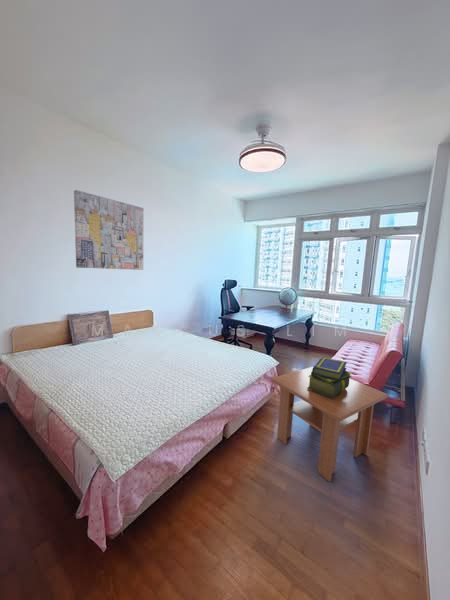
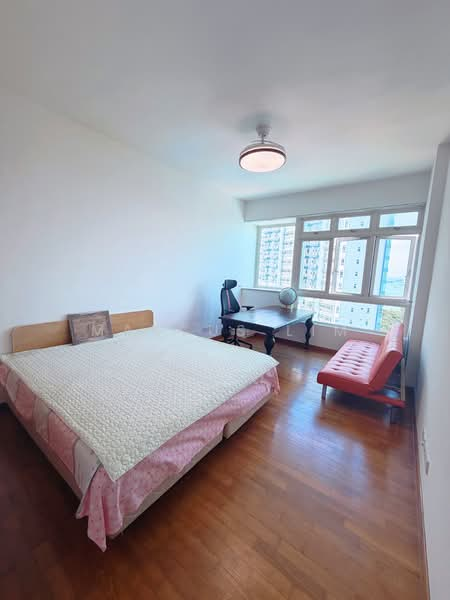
- wall art (112, 235)
- stack of books (329, 376)
- coffee table (323, 416)
